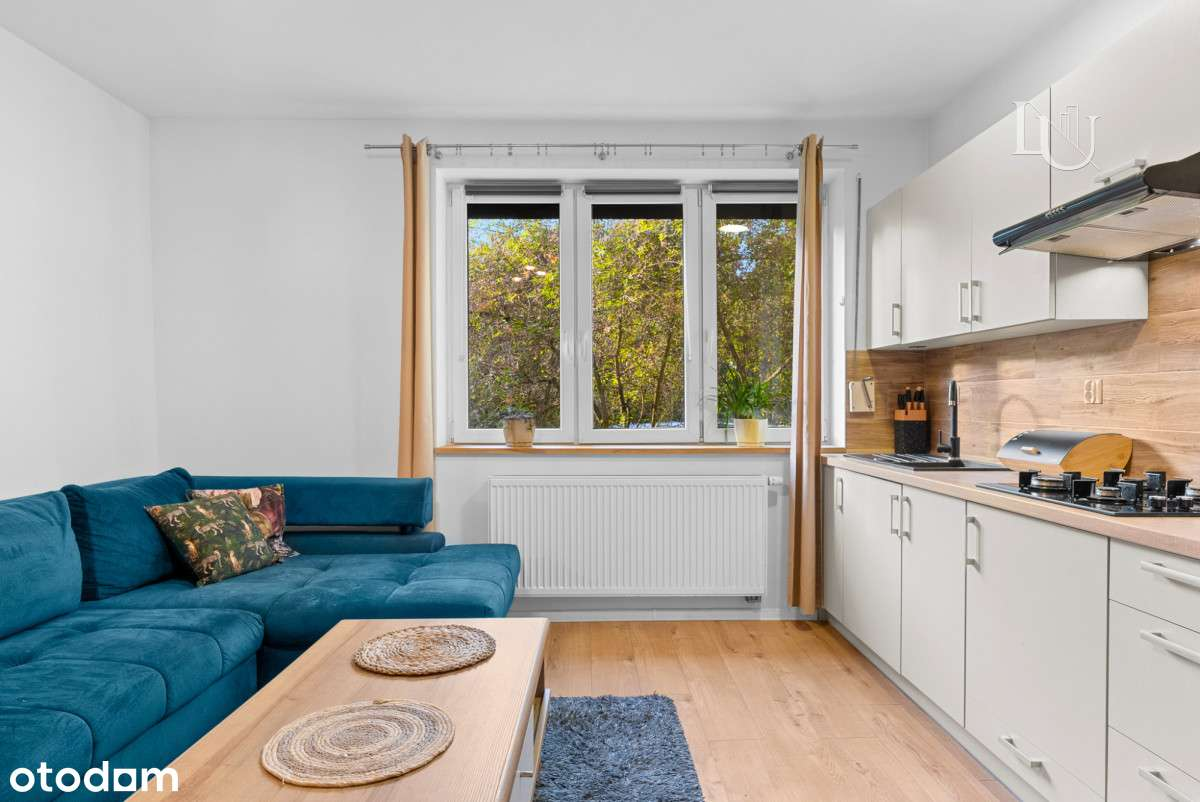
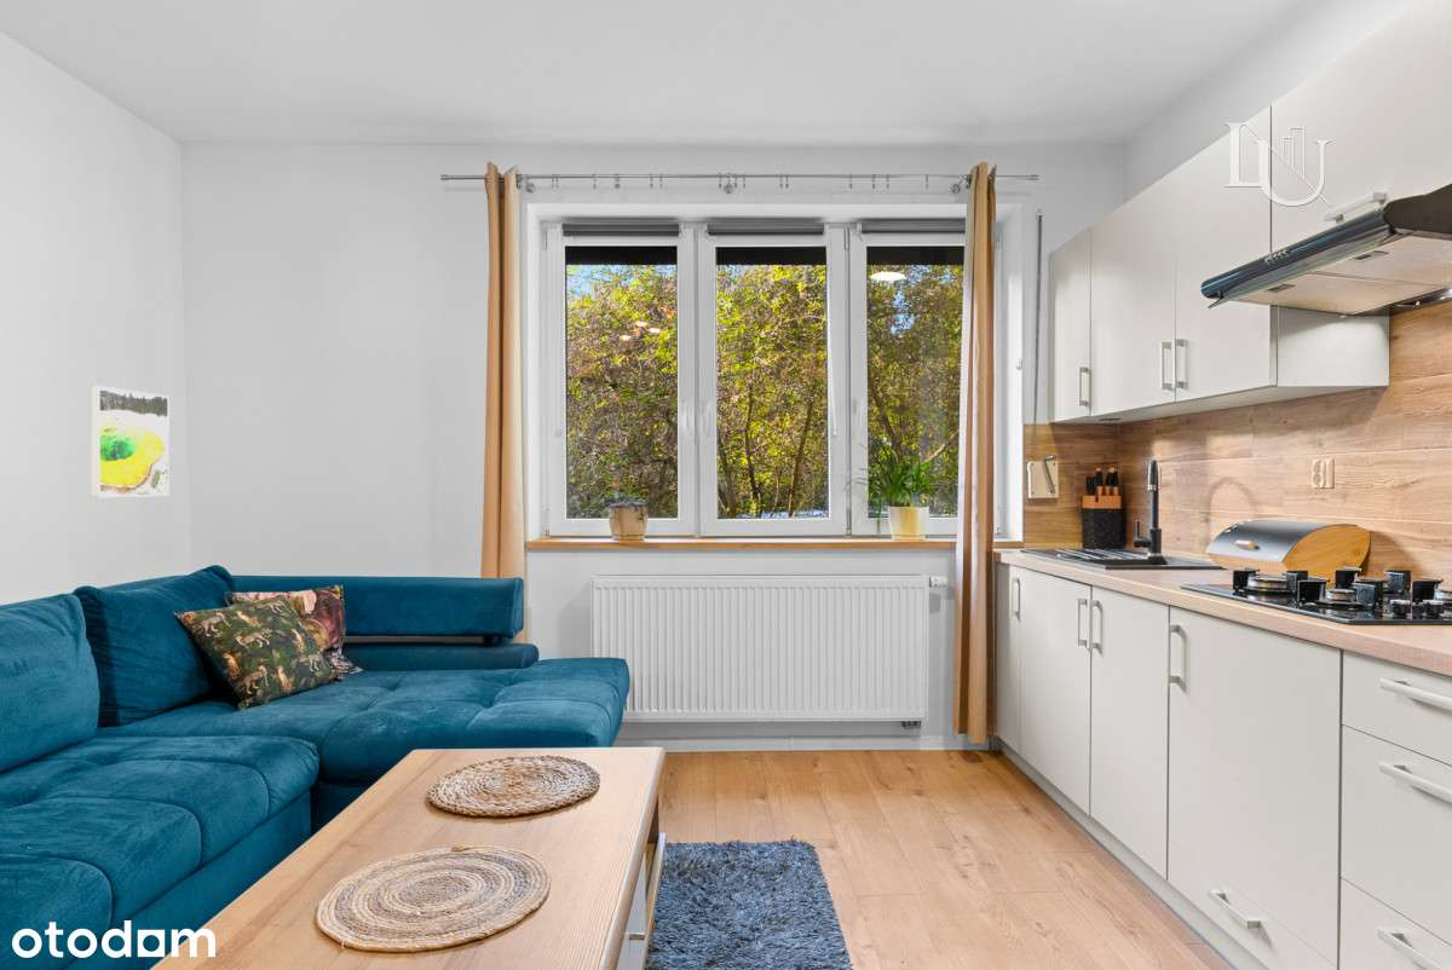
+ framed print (132, 444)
